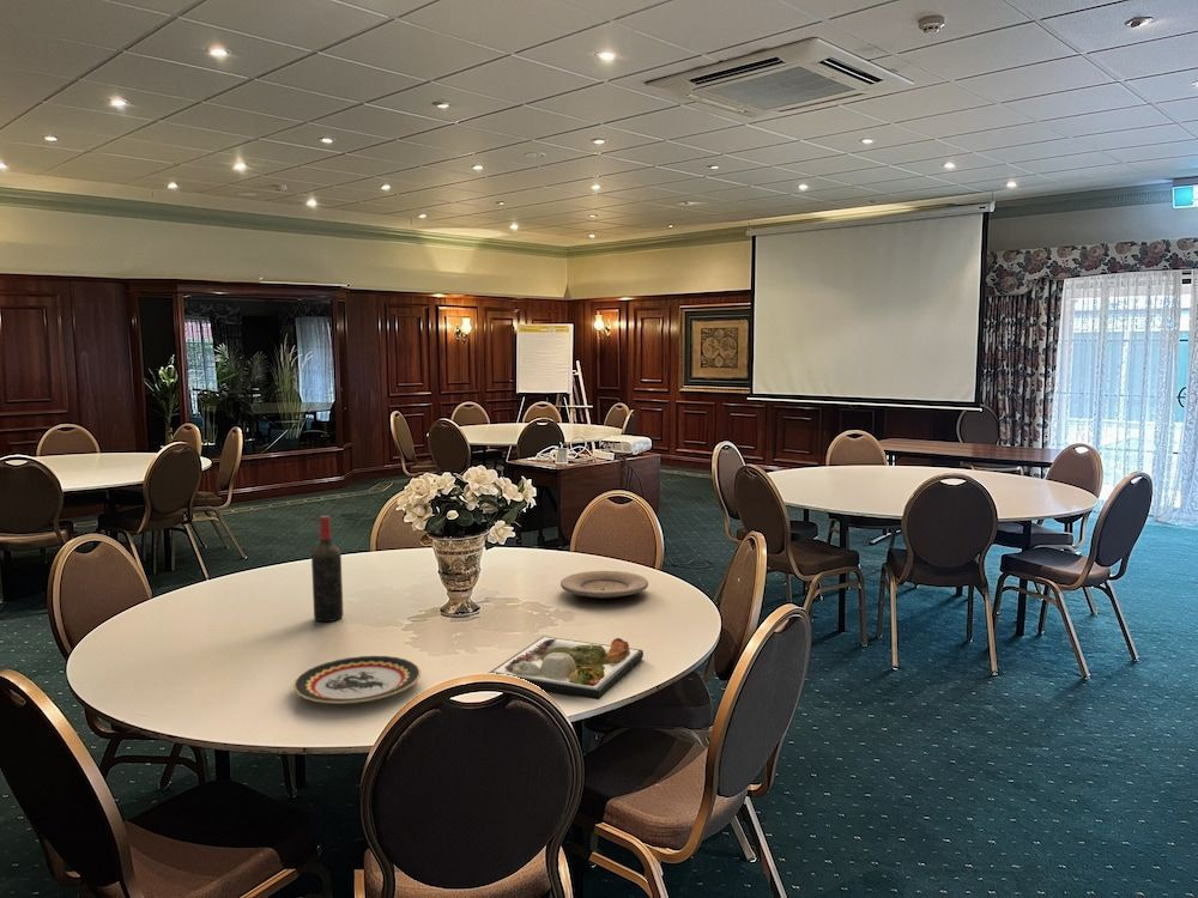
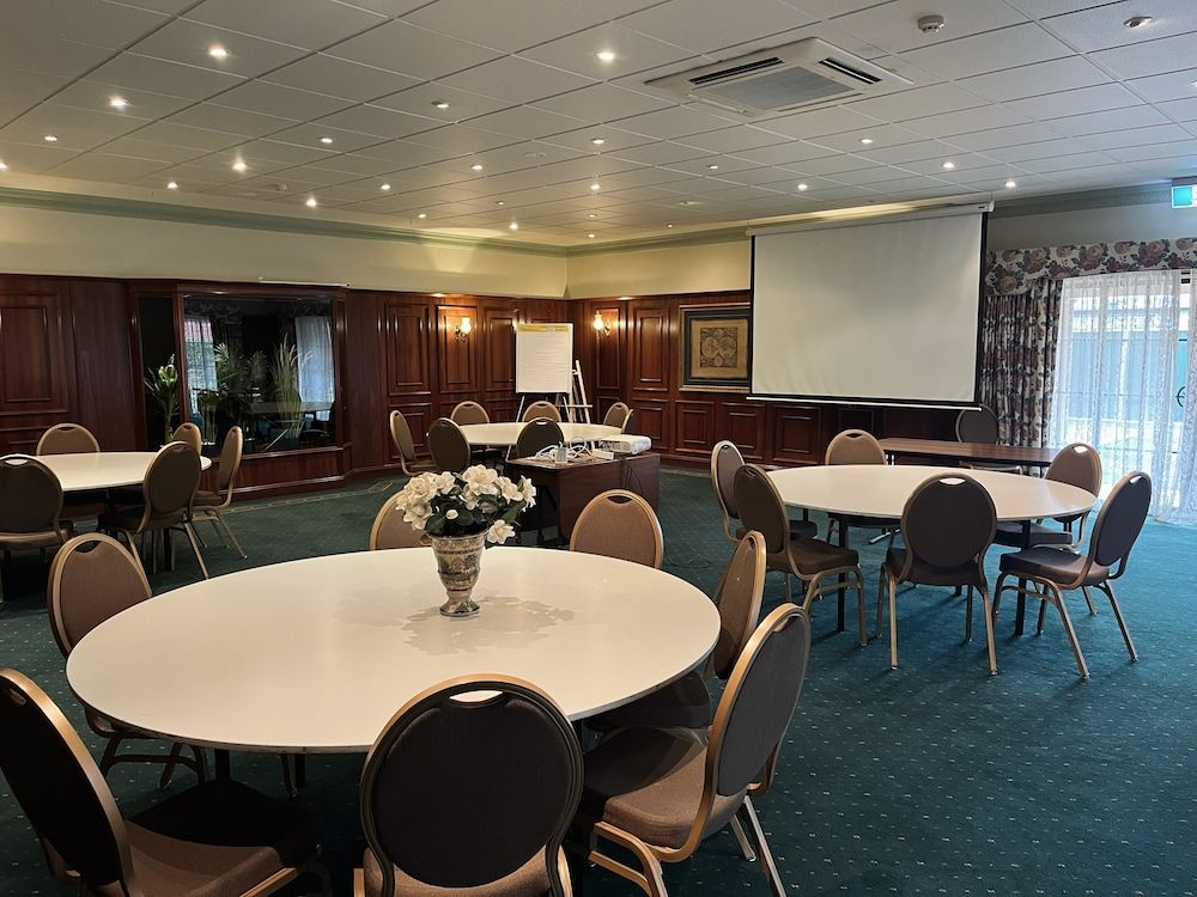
- plate (604, 587)
- wine bottle (326, 568)
- dinner plate (568, 659)
- plate (358, 681)
